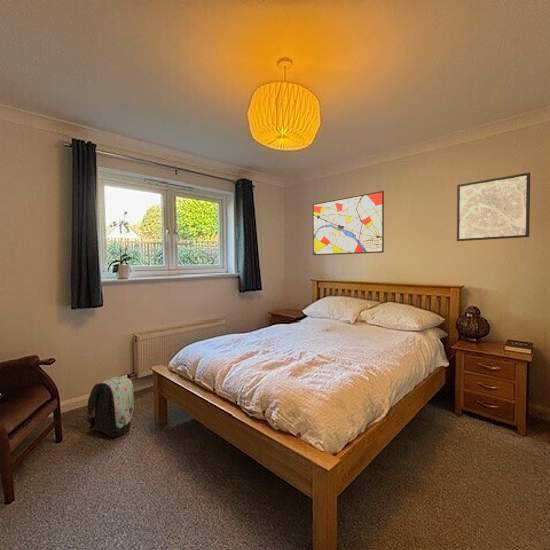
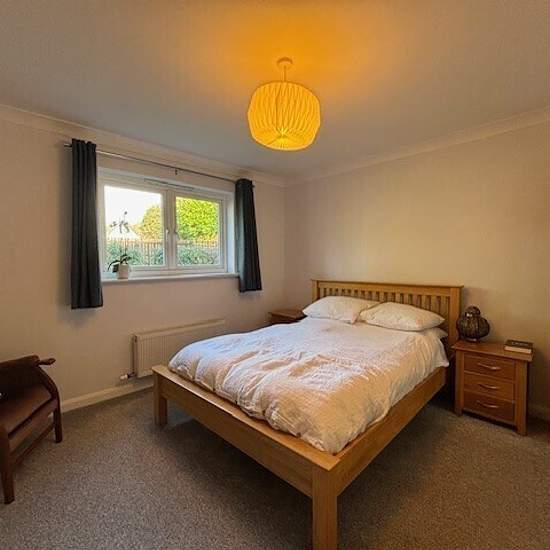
- wall art (344, 226)
- backpack (112, 403)
- wall art (491, 209)
